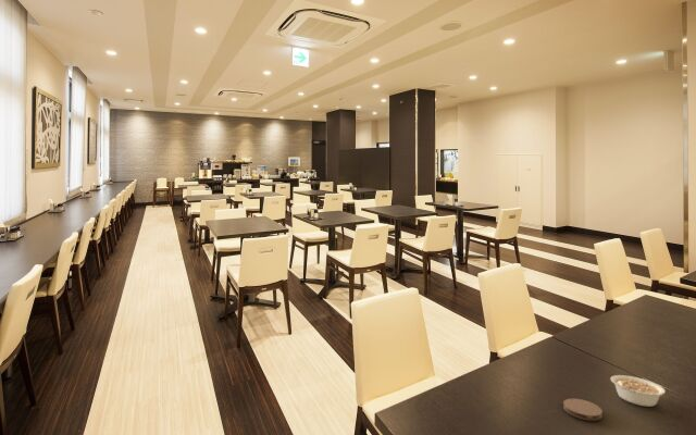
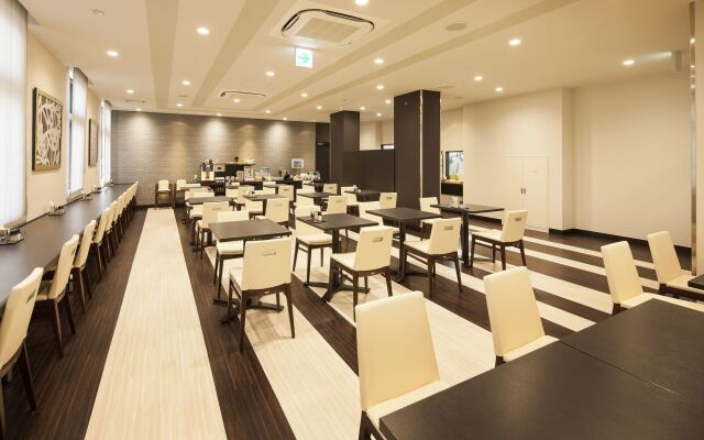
- legume (638, 390)
- coaster (582, 409)
